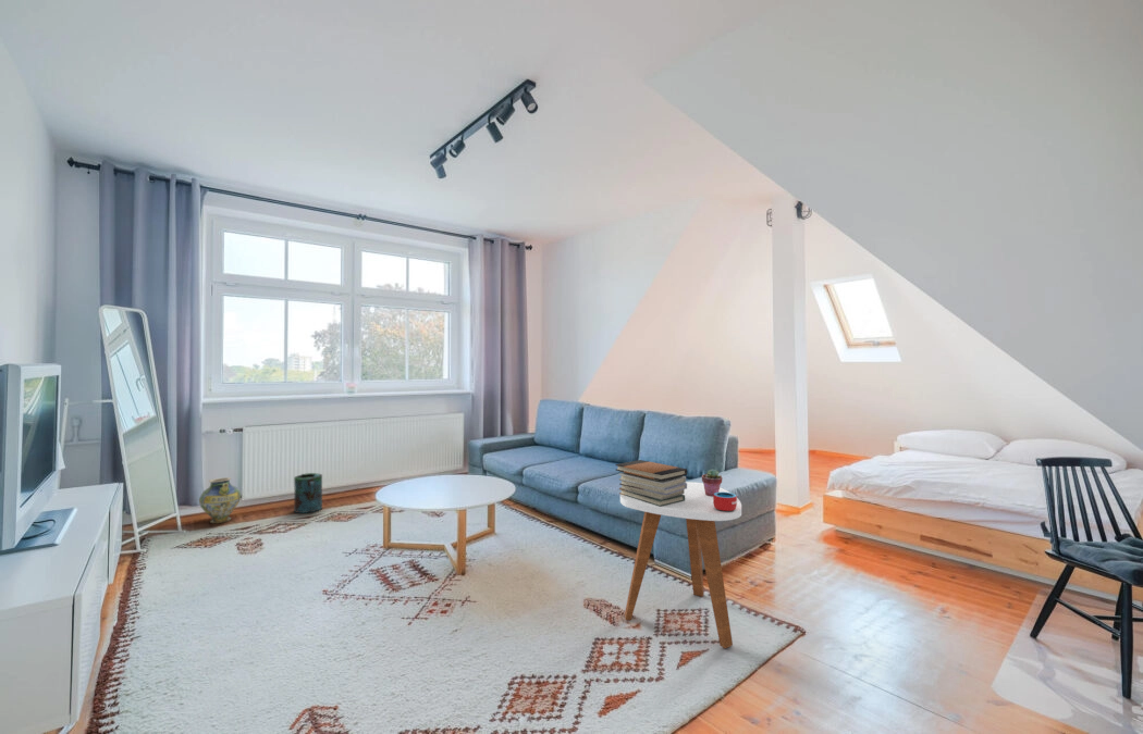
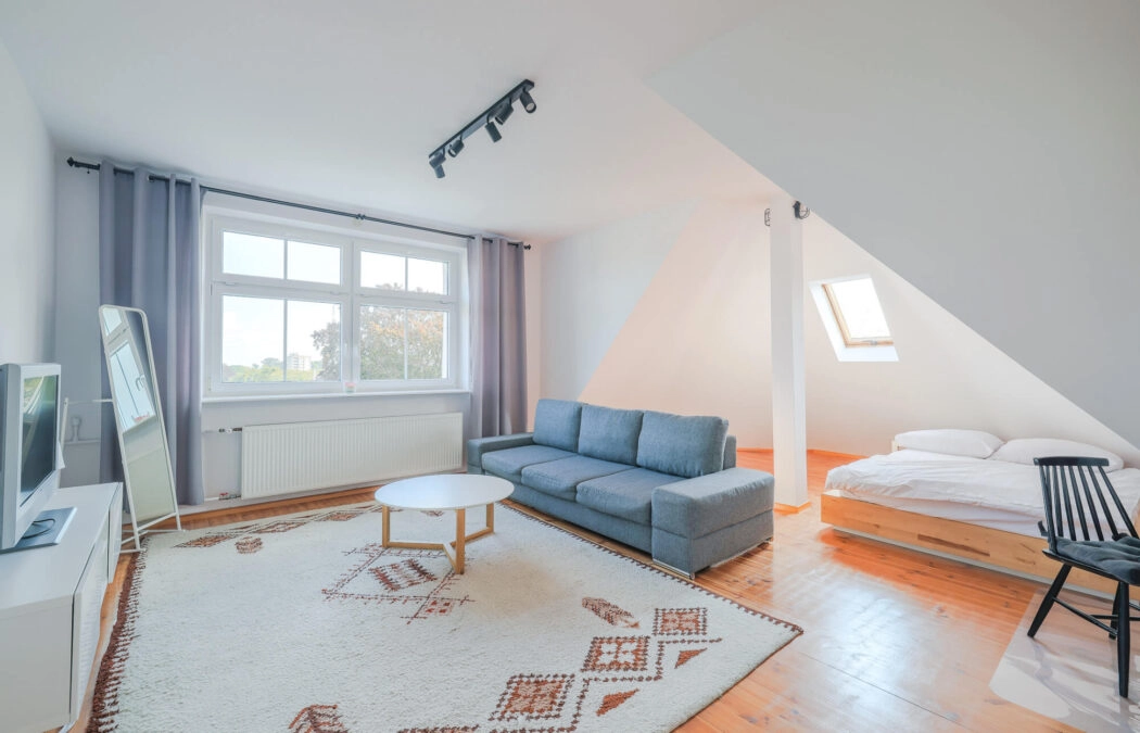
- watering can (307, 488)
- potted succulent (712, 481)
- side table (690, 556)
- mug (726, 500)
- book stack (651, 481)
- ceramic jug (220, 500)
